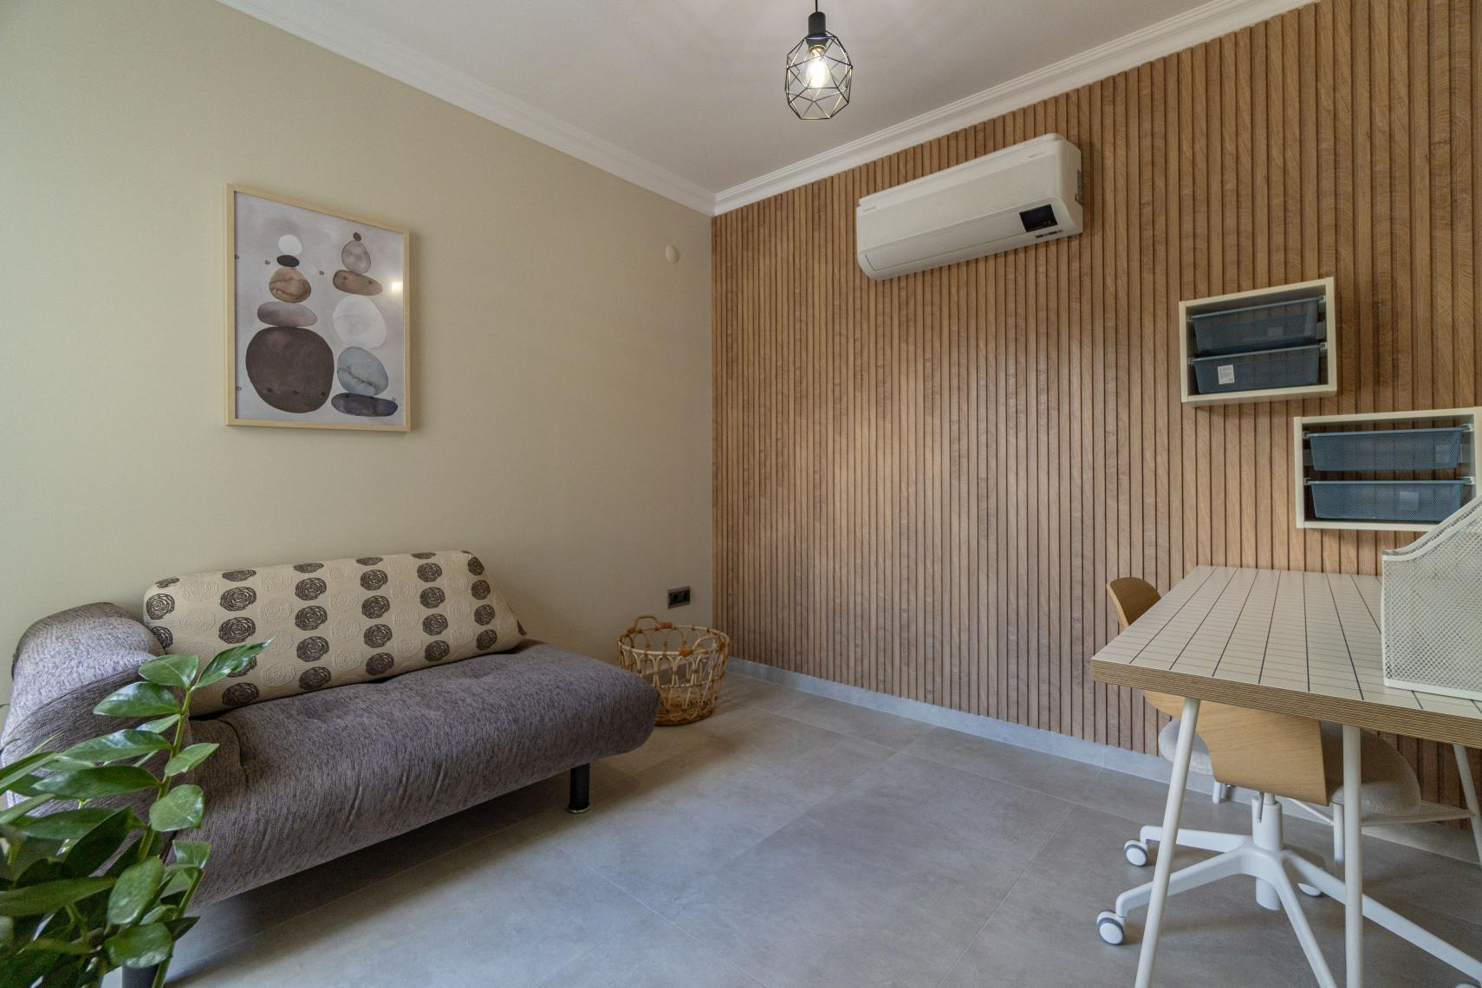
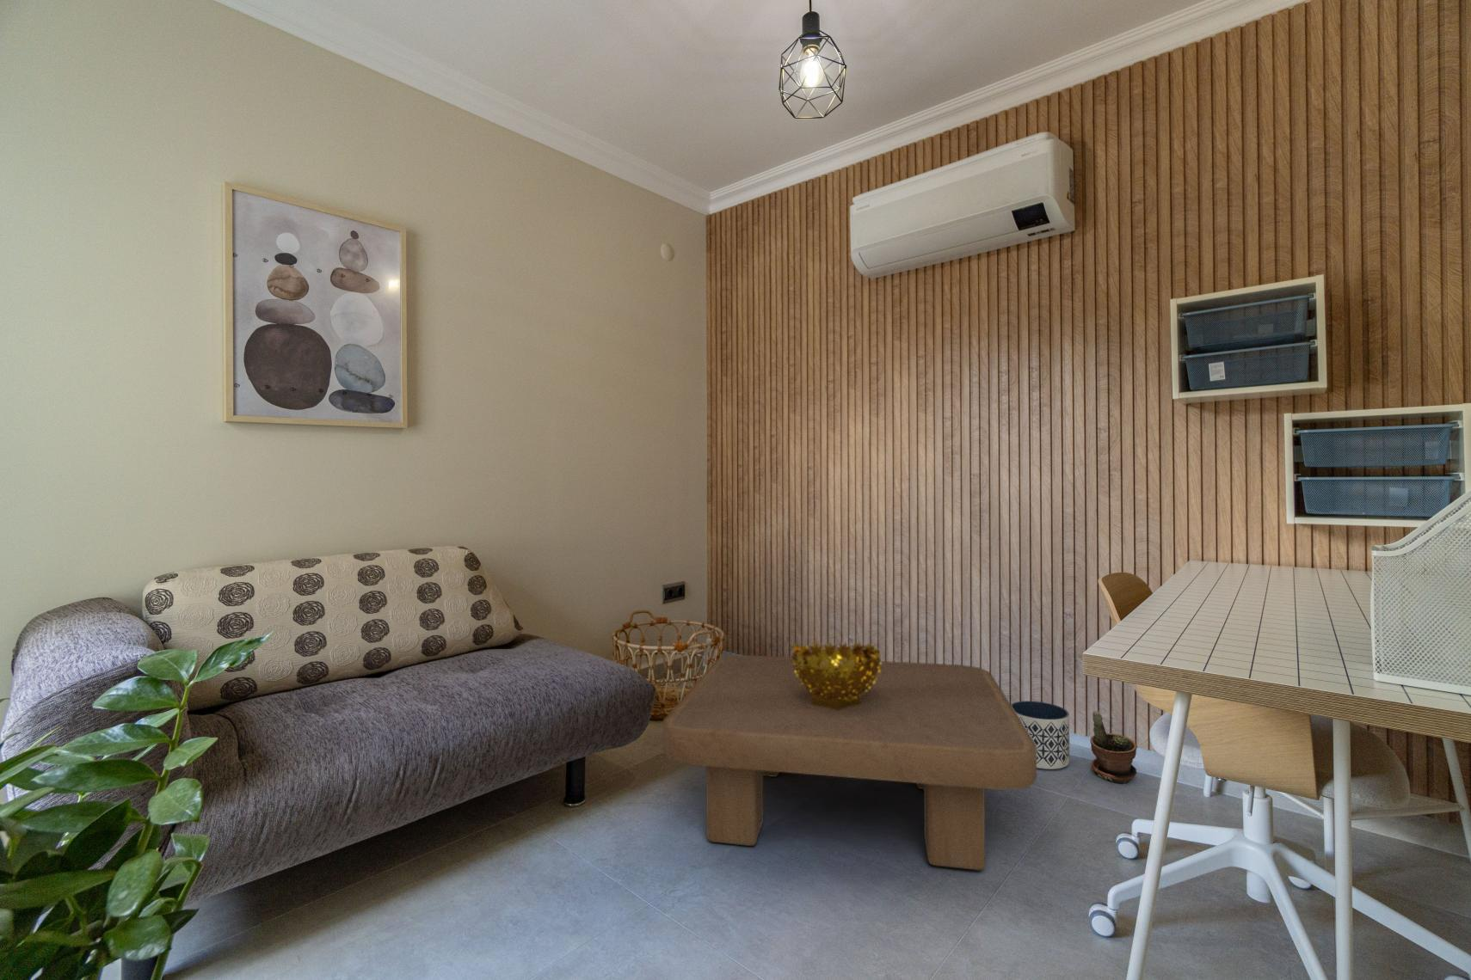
+ potted plant (1113, 744)
+ decorative bowl (835, 673)
+ coffee table (844, 749)
+ planter (1039, 734)
